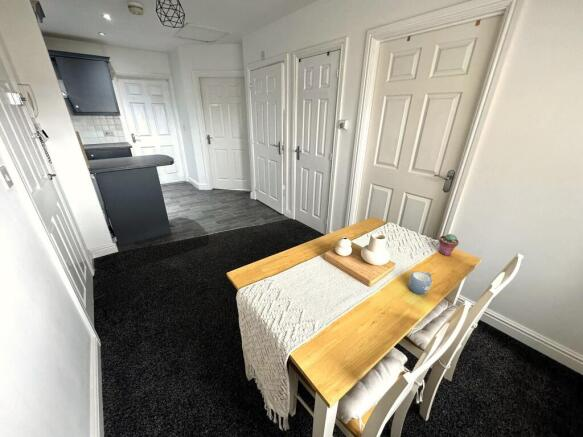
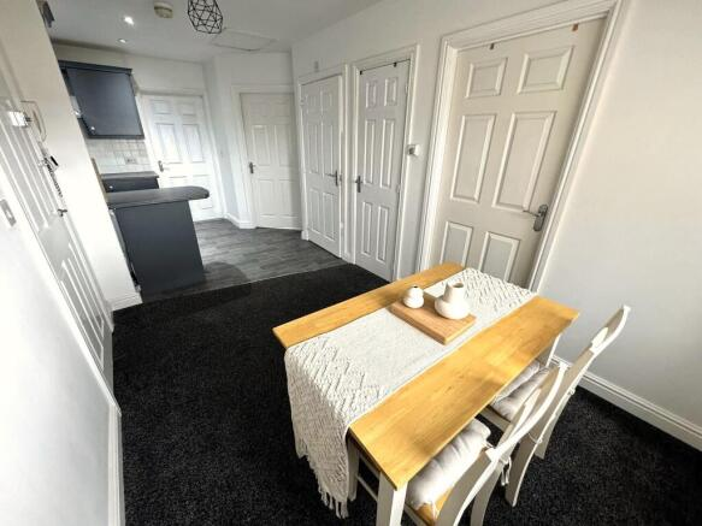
- mug (421, 282)
- potted succulent (447, 243)
